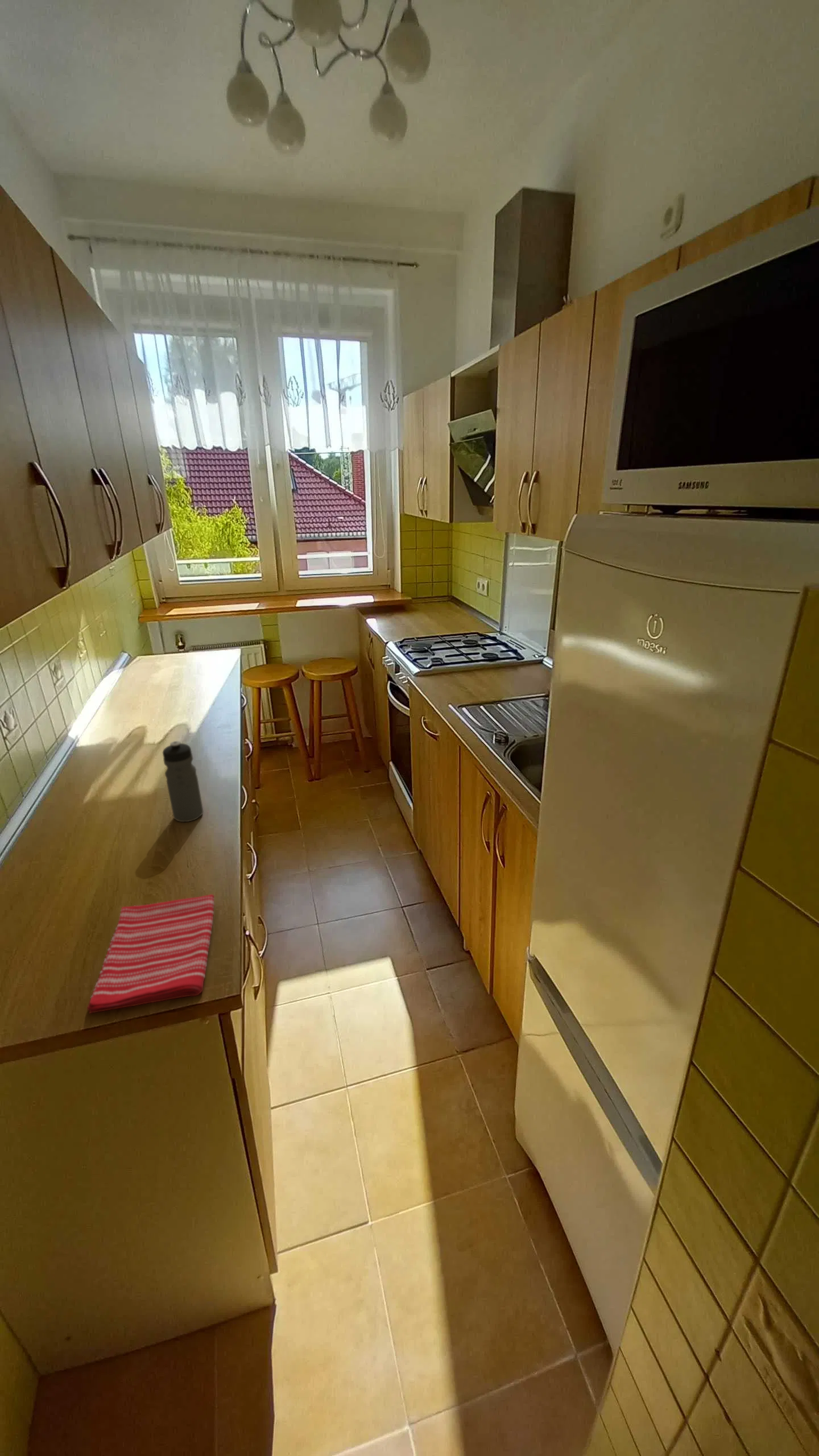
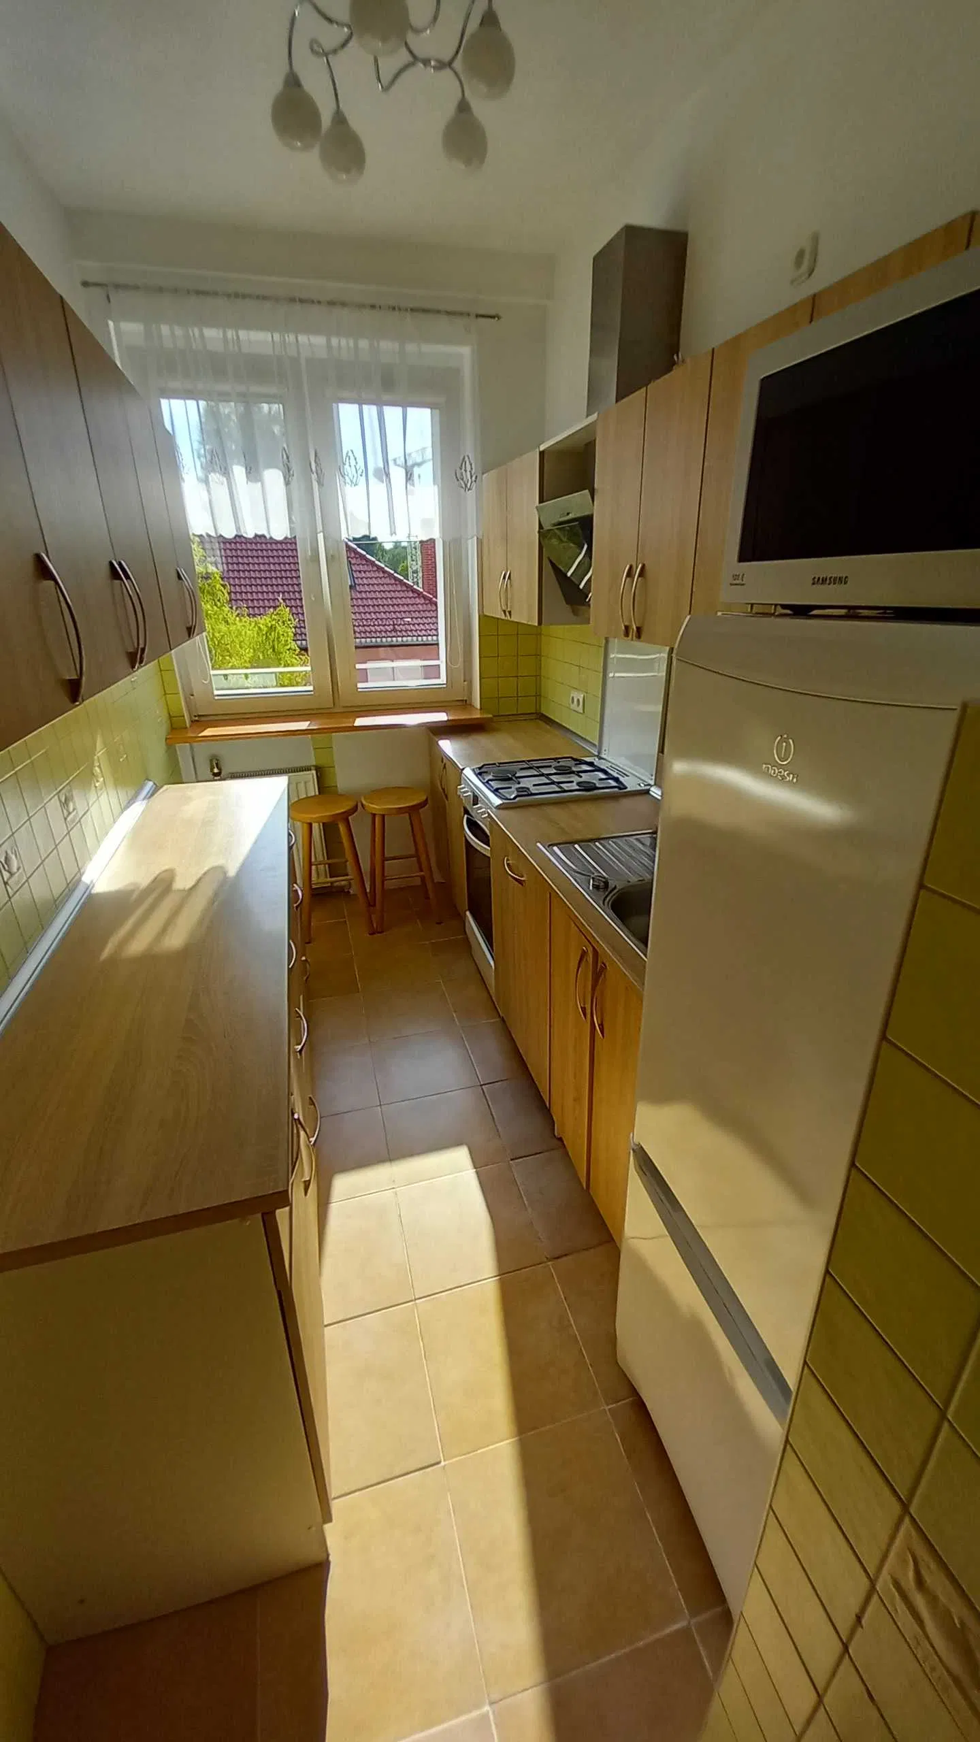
- dish towel (158, 946)
- water bottle (182, 780)
